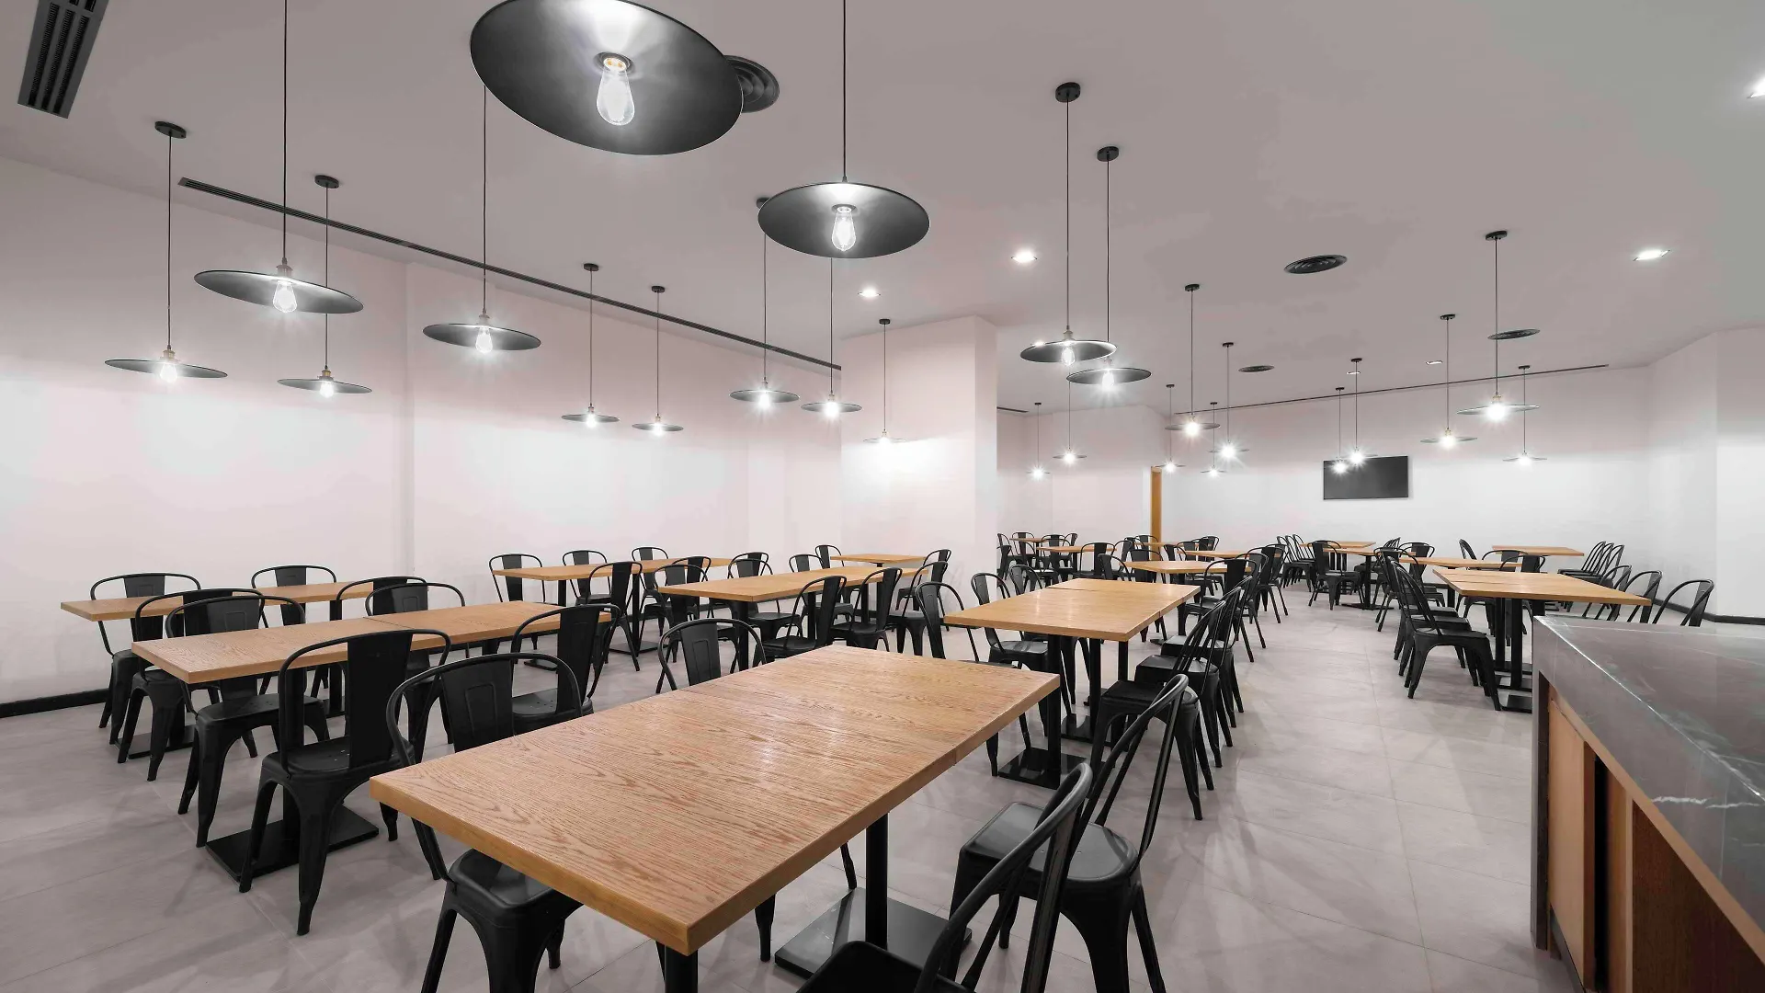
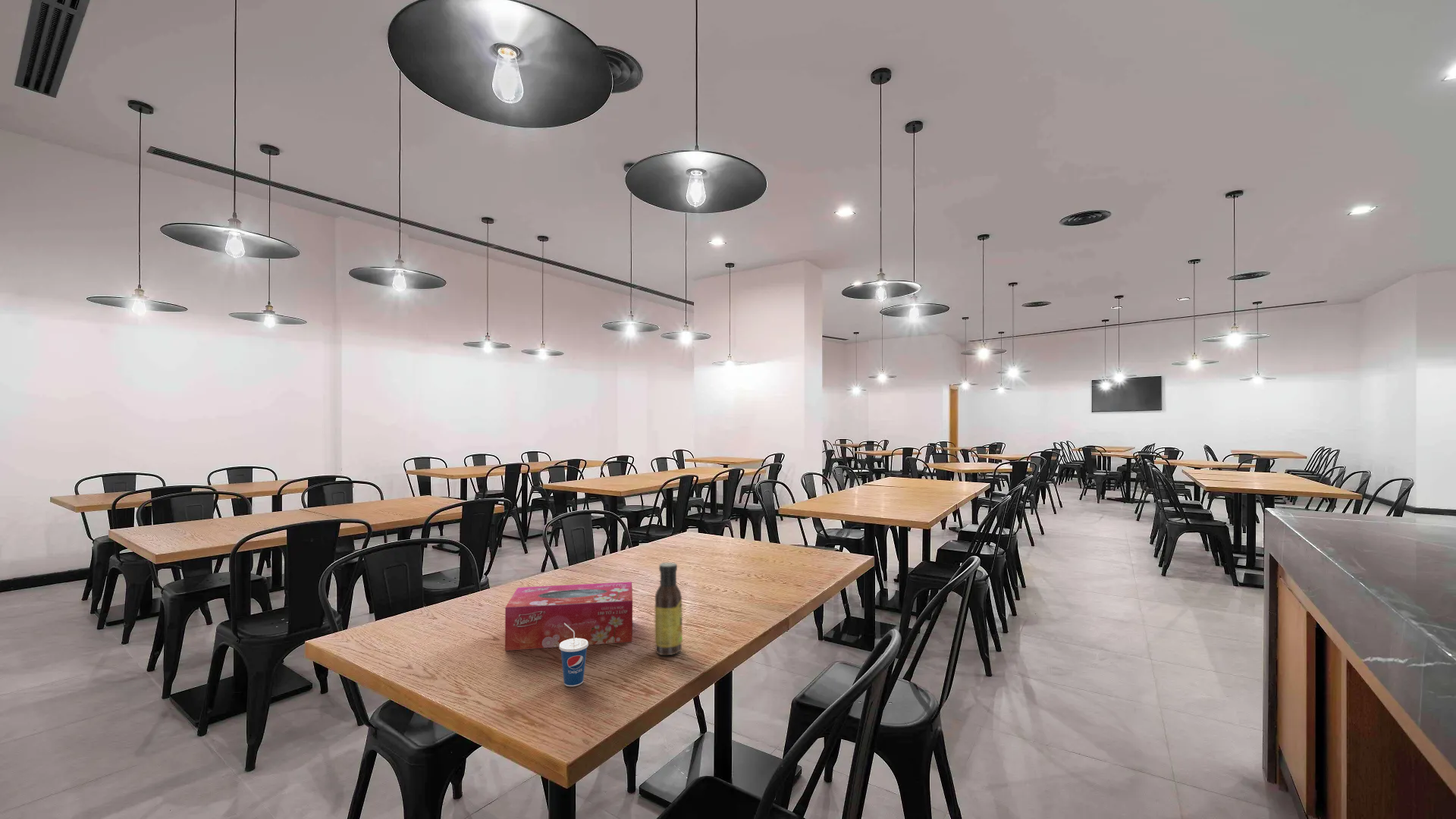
+ cup (573, 652)
+ sauce bottle (668, 607)
+ tissue box (573, 613)
